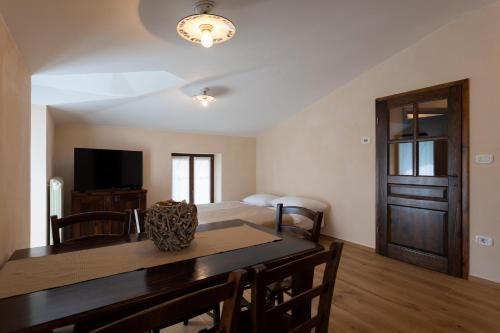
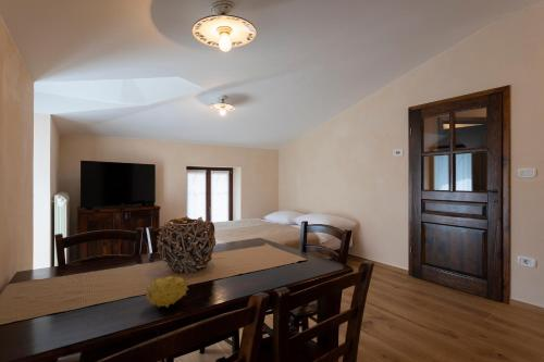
+ fruit (168, 289)
